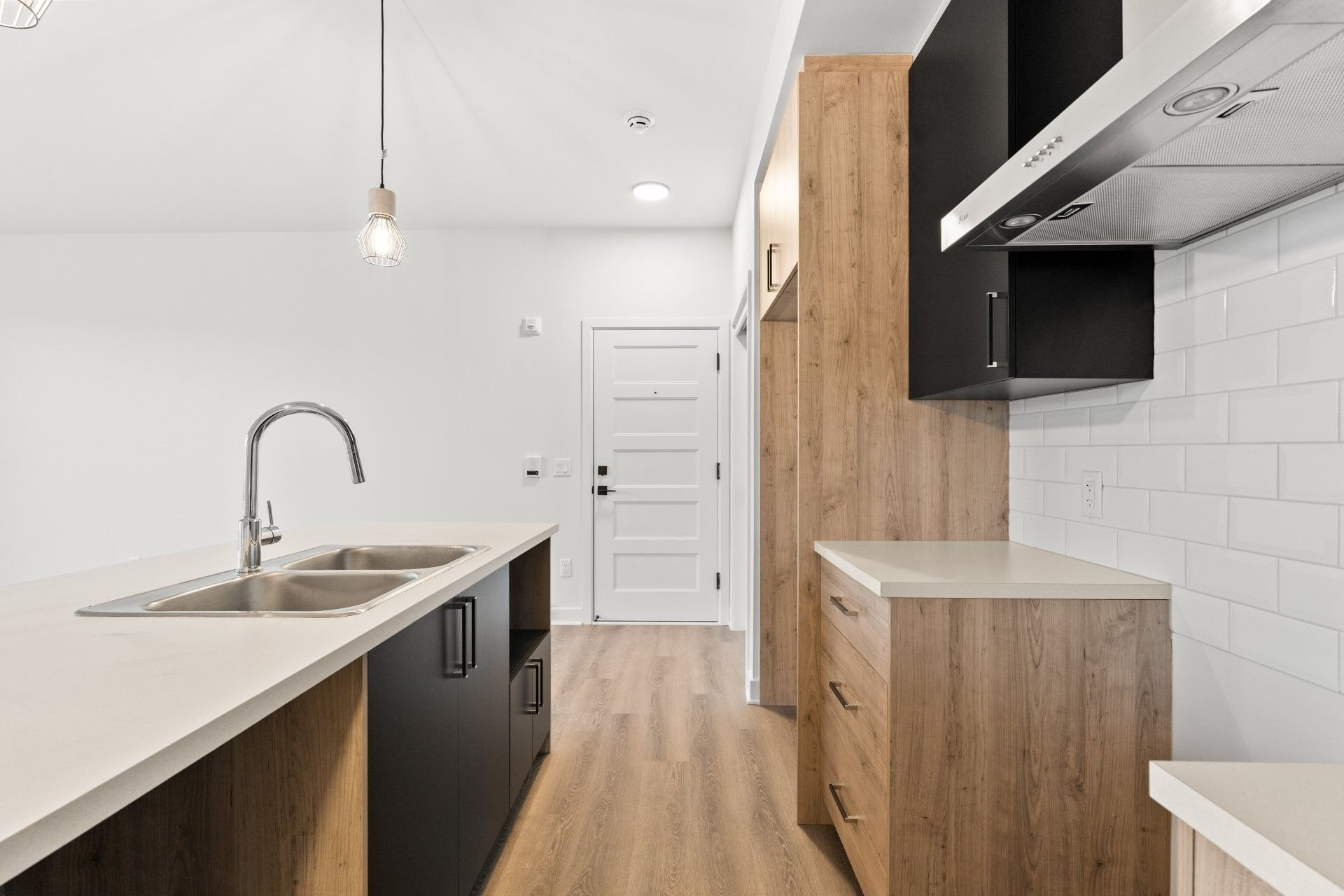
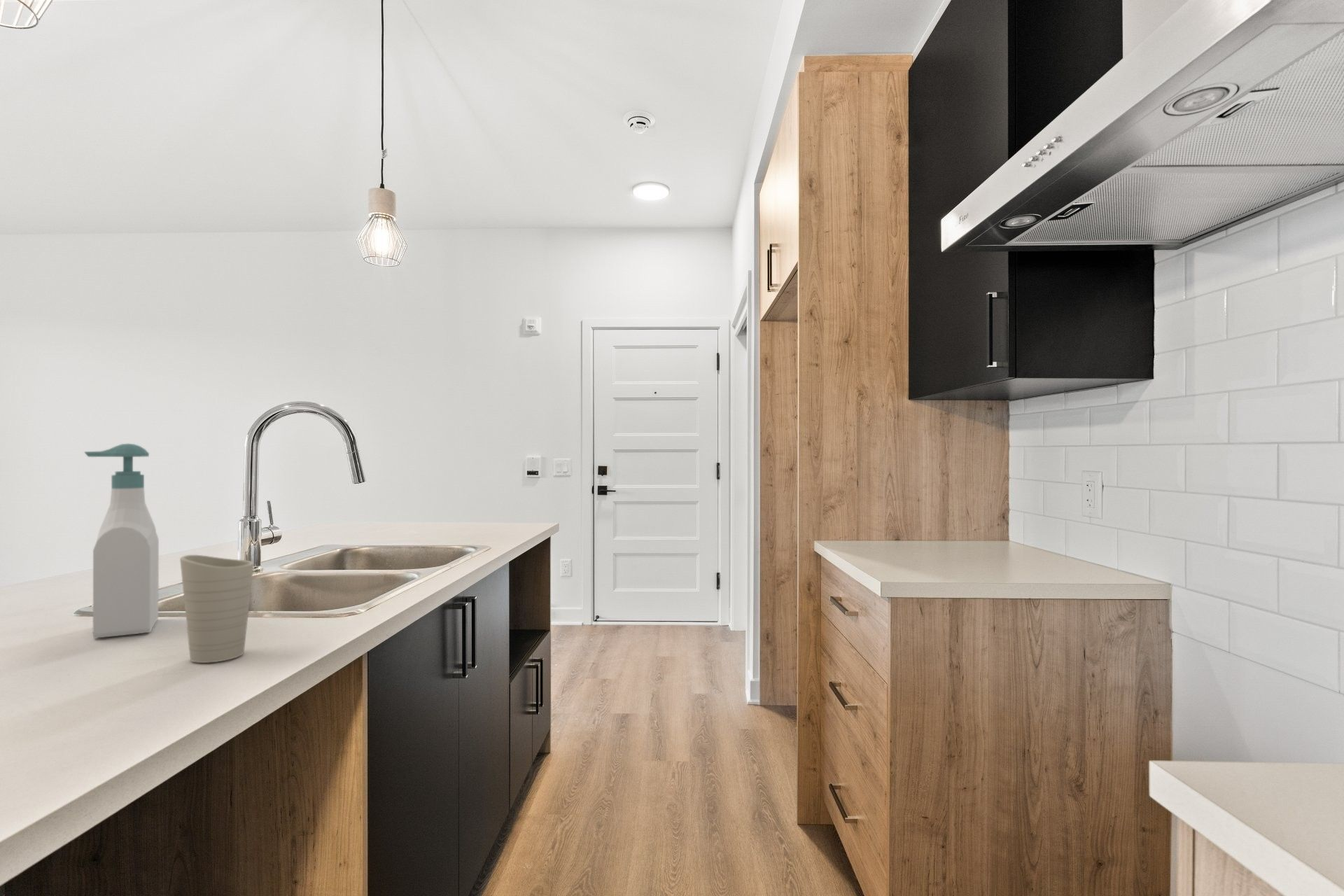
+ cup (217, 605)
+ soap bottle (120, 536)
